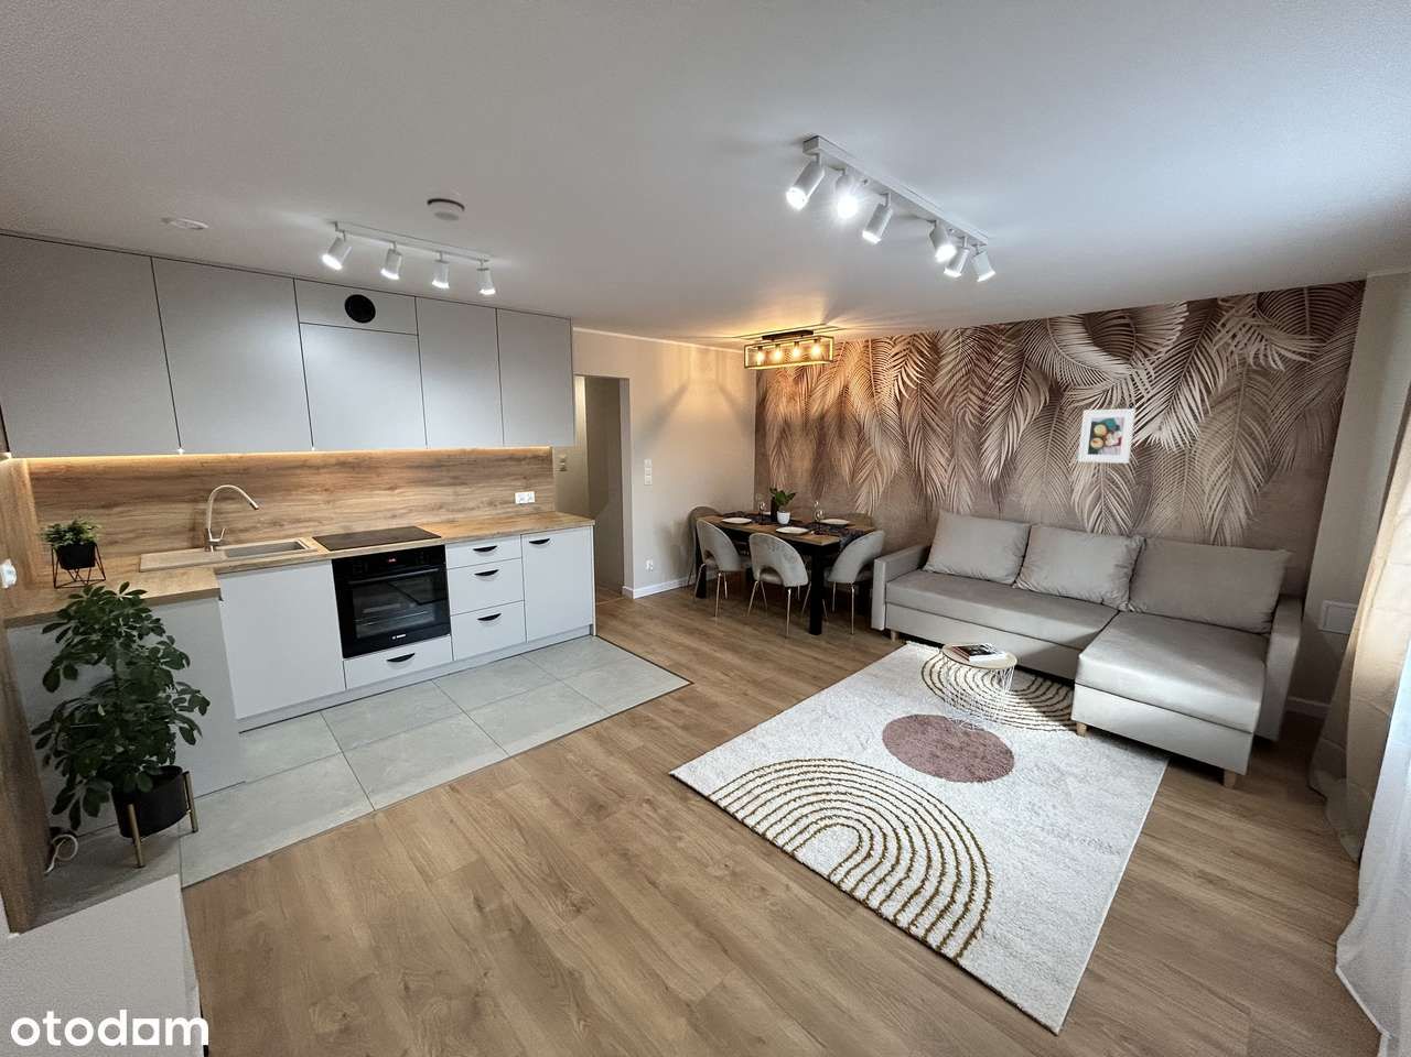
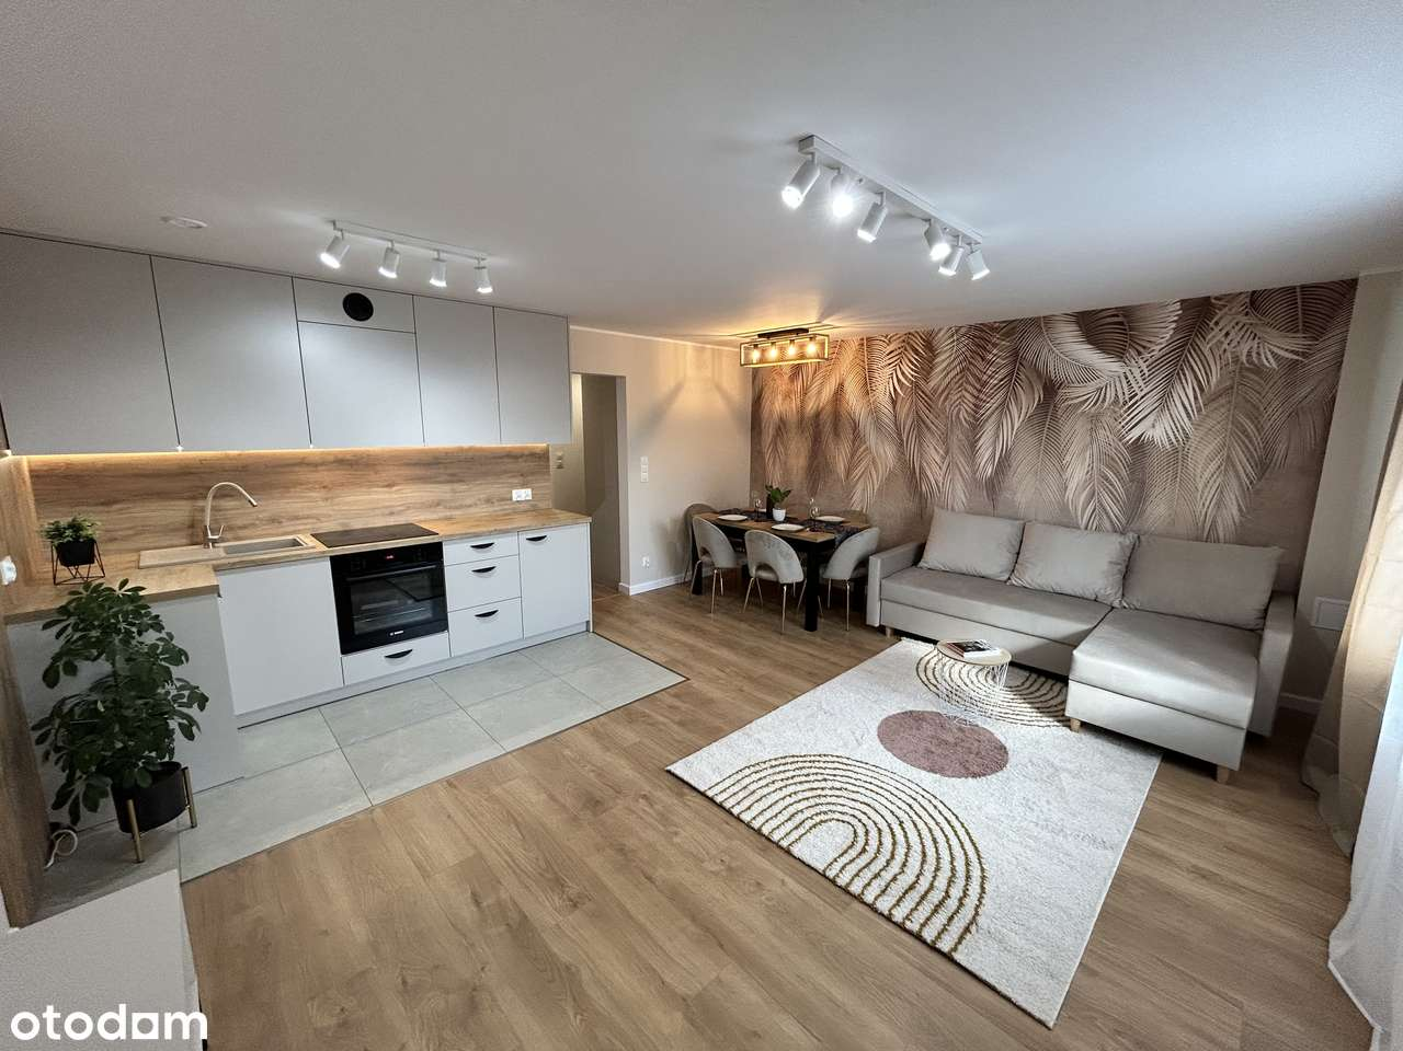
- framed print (1105, 436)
- smoke detector (446, 204)
